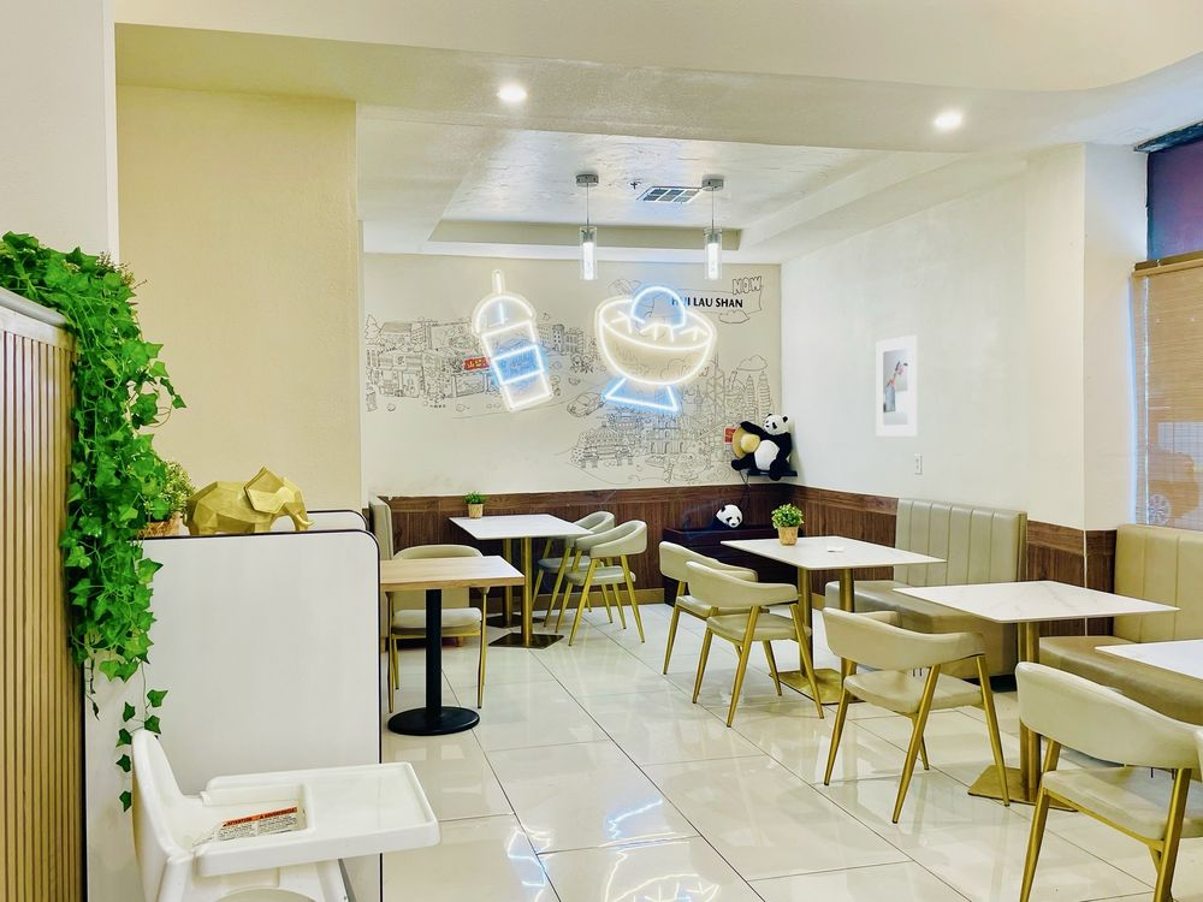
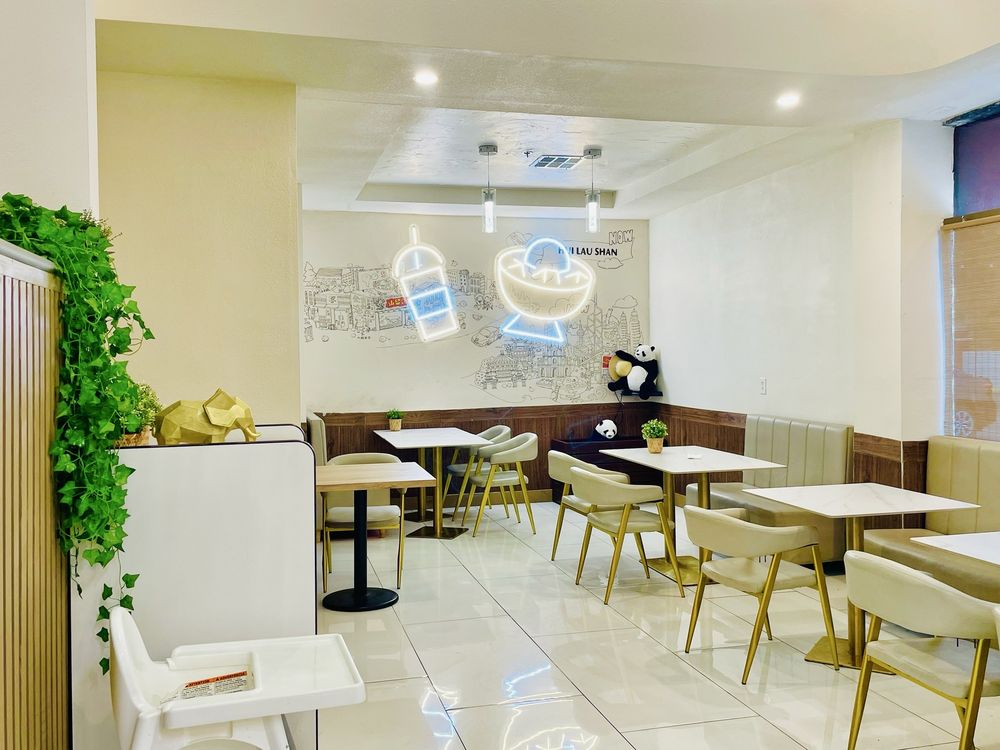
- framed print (895, 387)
